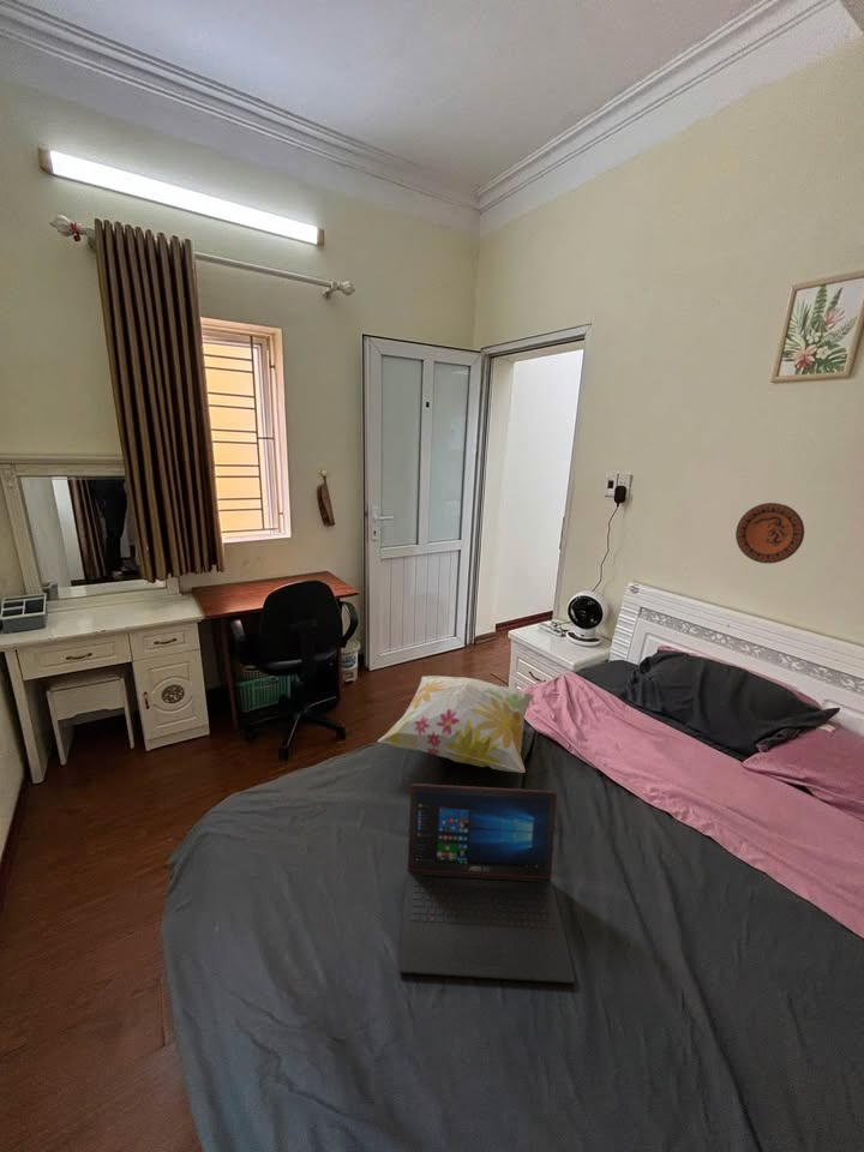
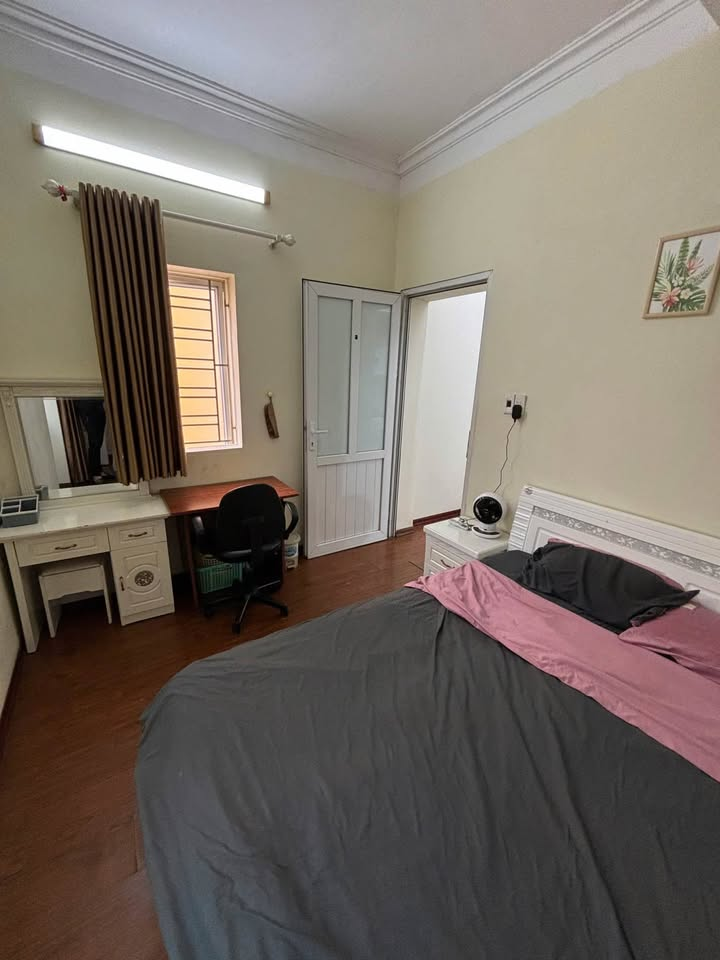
- laptop (484, 874)
- decorative plate (768, 533)
- decorative pillow (463, 715)
